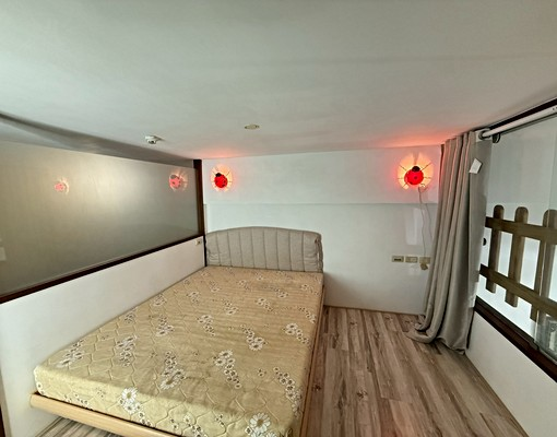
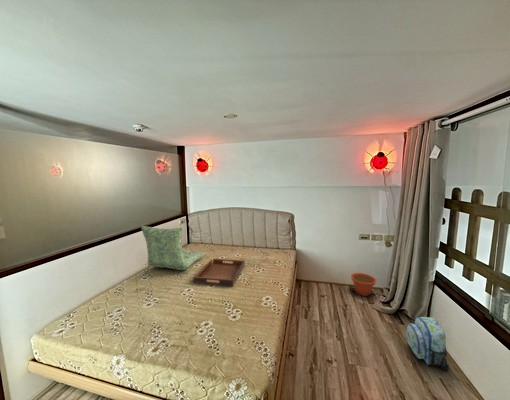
+ serving tray (221, 271)
+ seat cushion (175, 243)
+ plant pot (362, 285)
+ backpack (425, 338)
